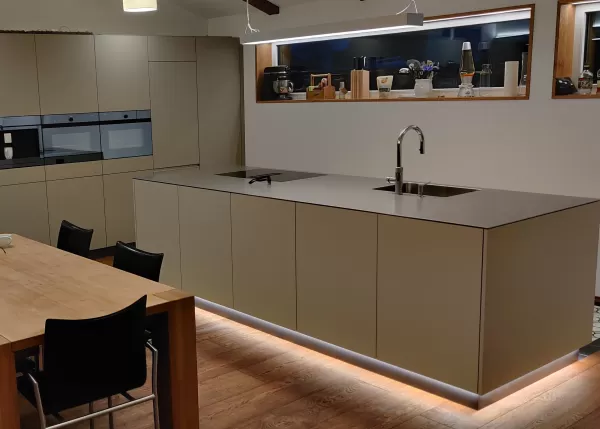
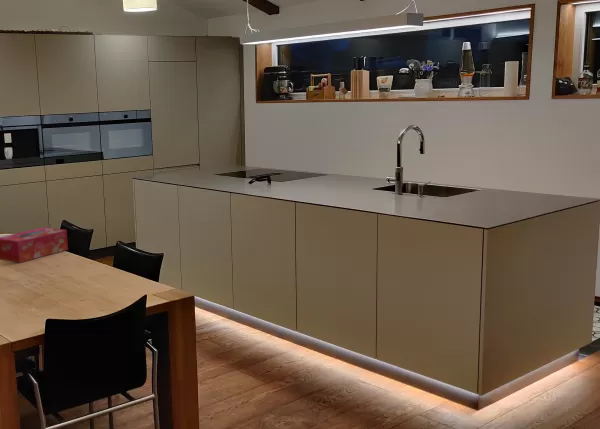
+ tissue box (32, 244)
